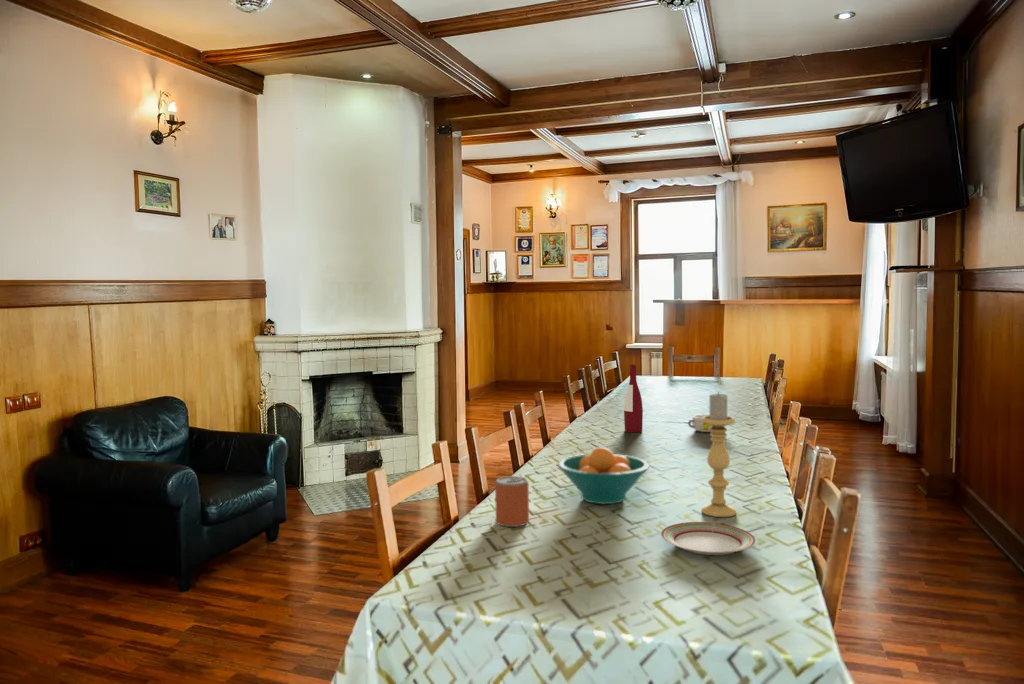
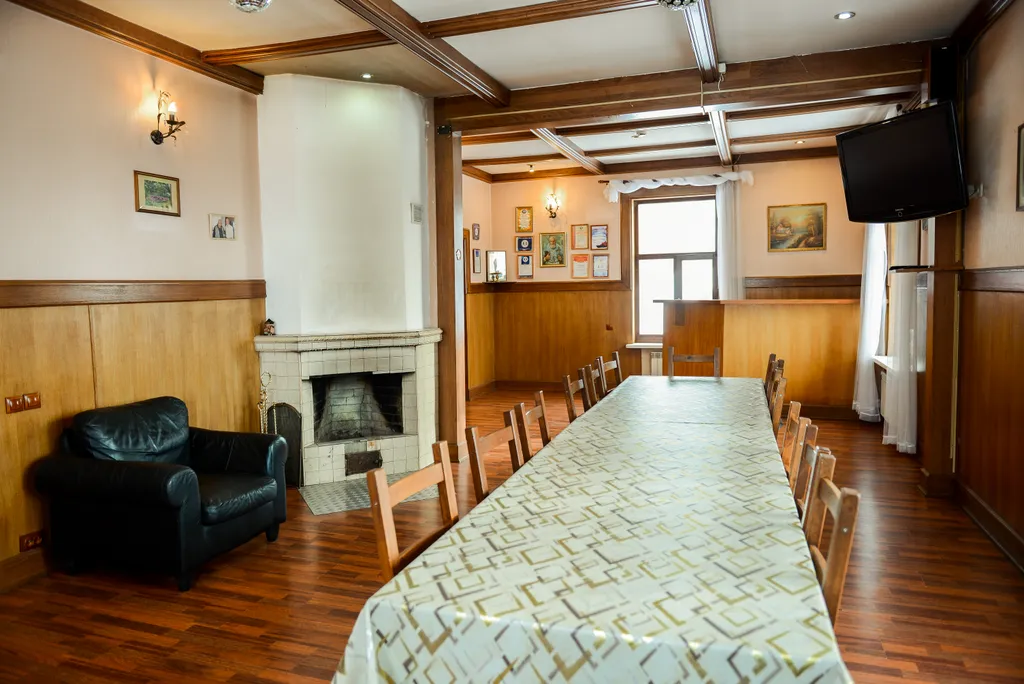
- fruit bowl (603, 473)
- candle holder (718, 452)
- plate (707, 540)
- alcohol (633, 398)
- bowl (704, 423)
- beverage can (512, 500)
